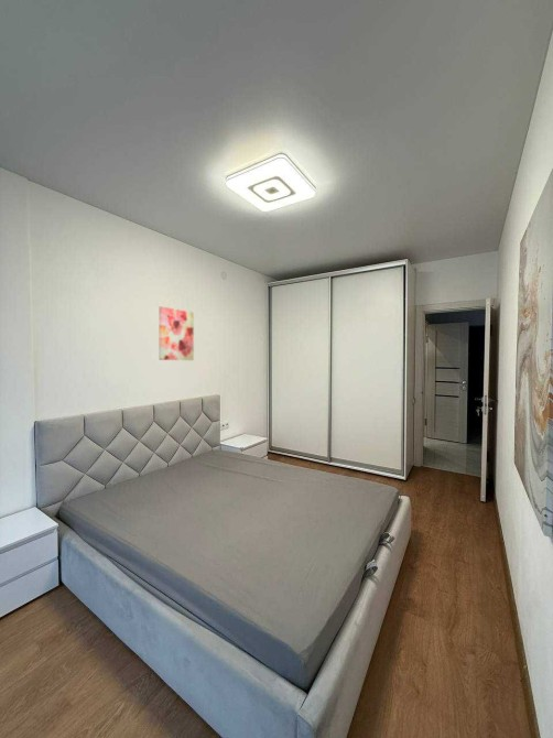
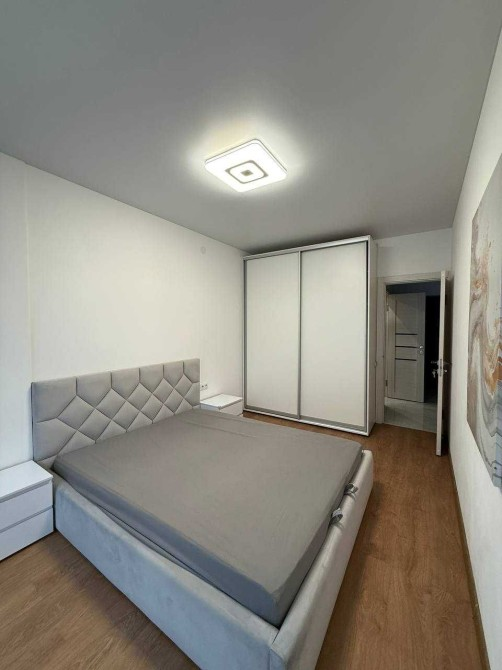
- wall art (176, 335)
